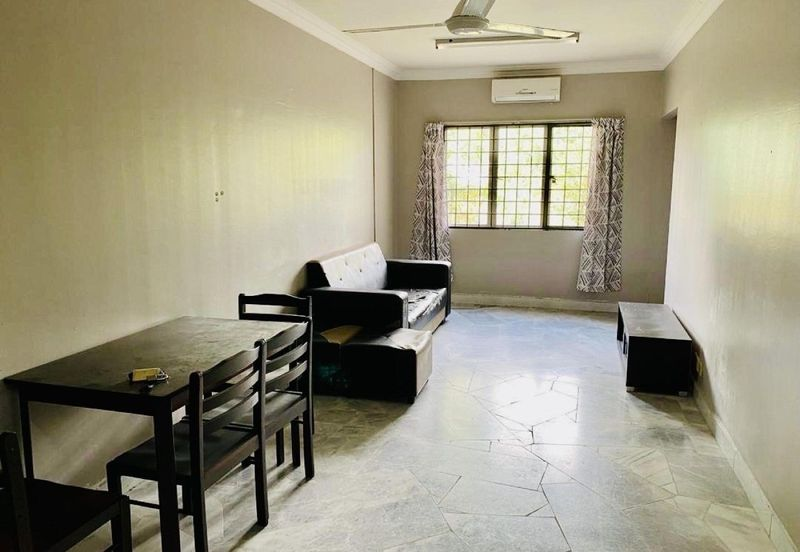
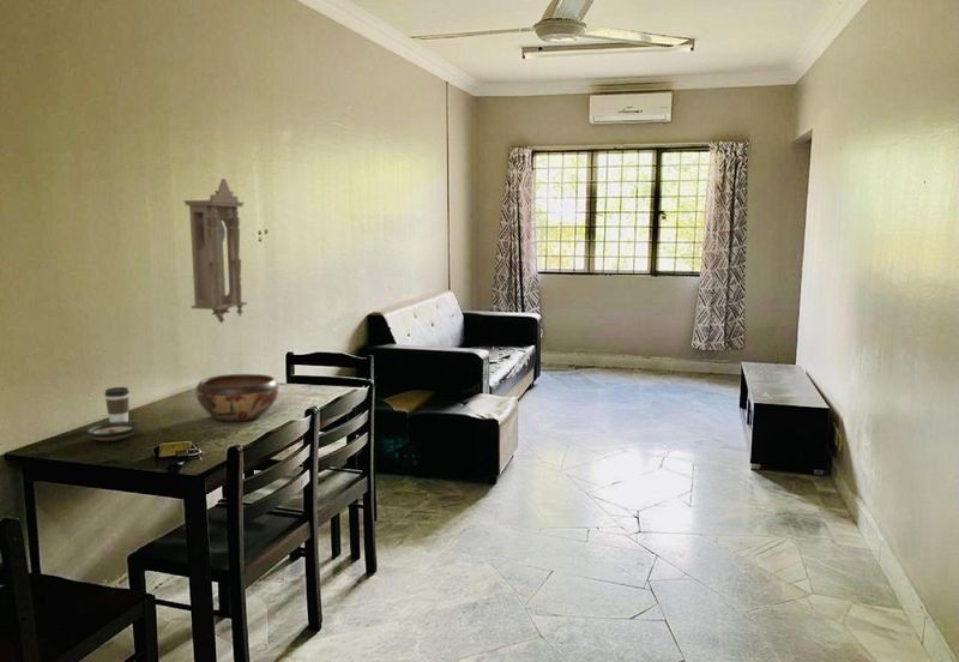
+ pendulum clock (217, 252)
+ coffee cup (117, 405)
+ decorative bowl (237, 398)
+ saucer (113, 432)
